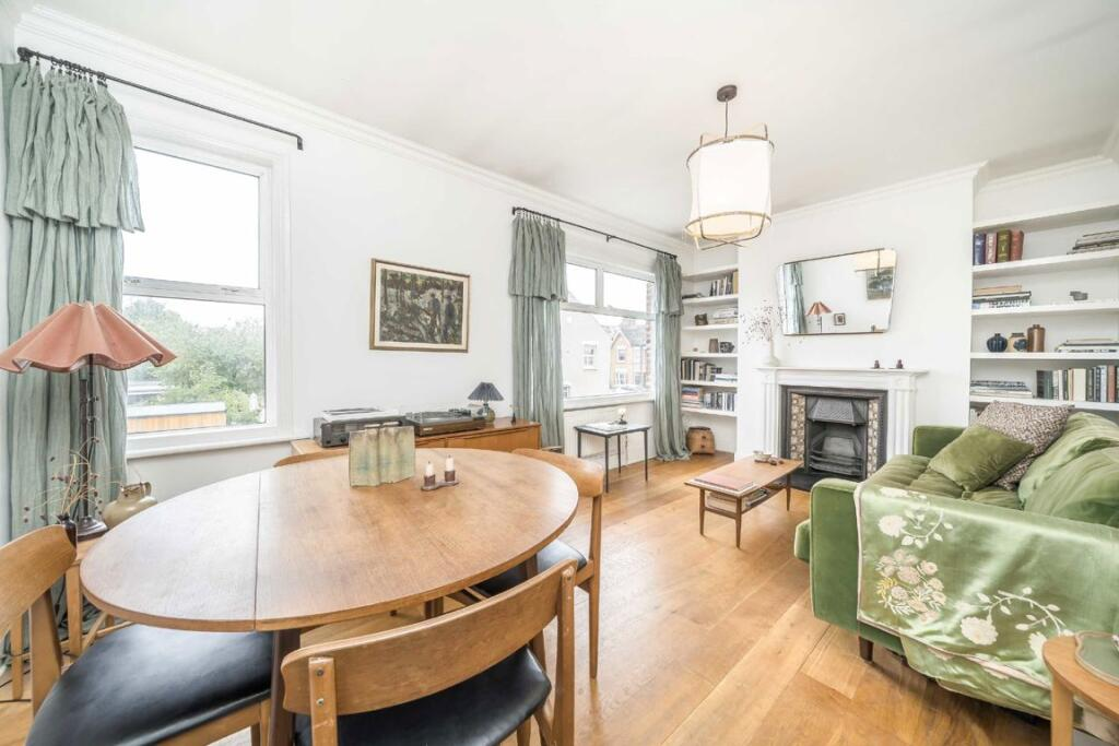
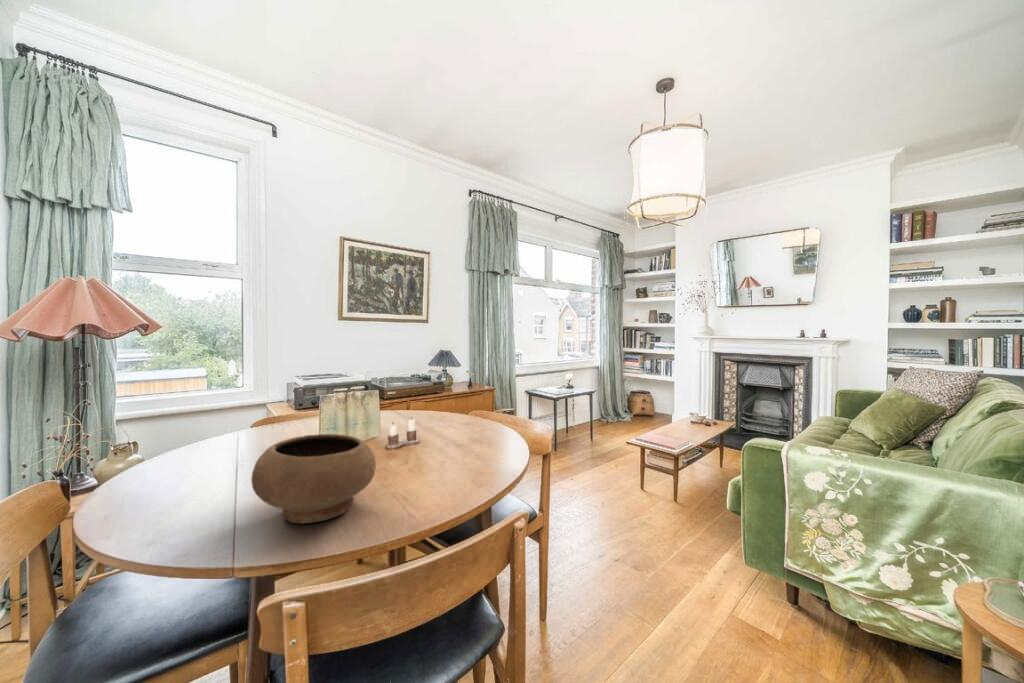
+ bowl (317, 475)
